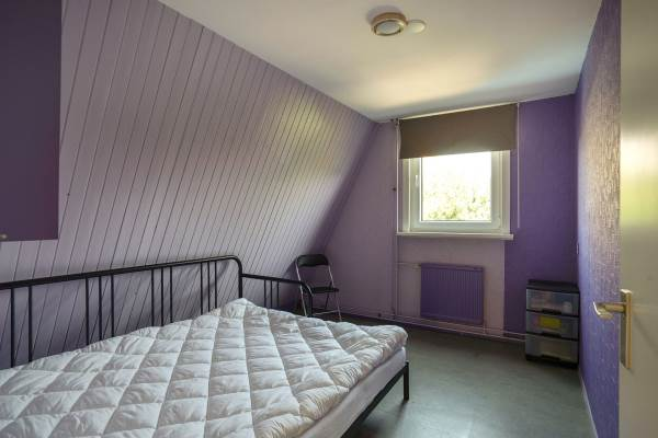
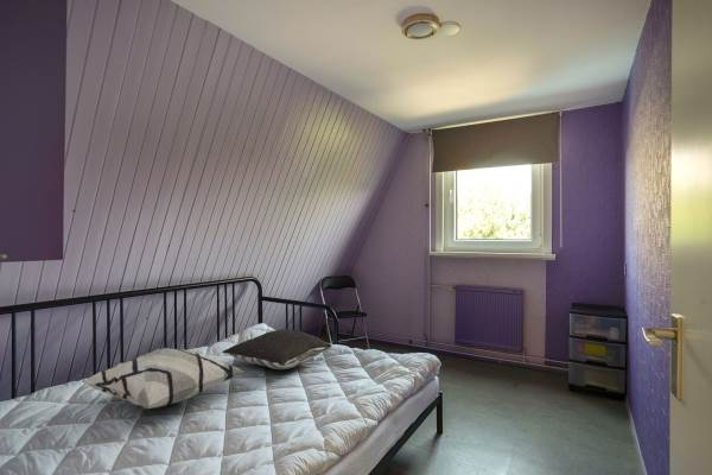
+ decorative pillow (167, 375)
+ pillow (278, 349)
